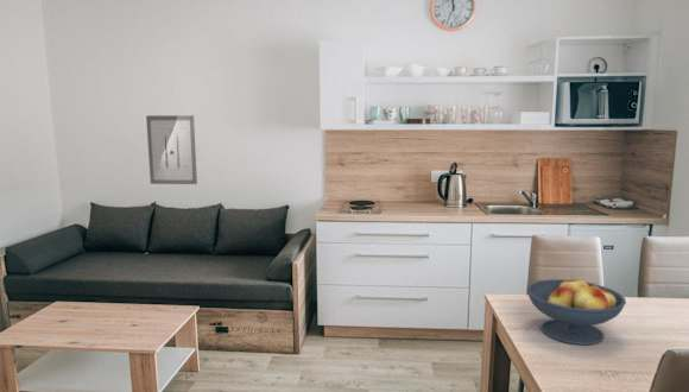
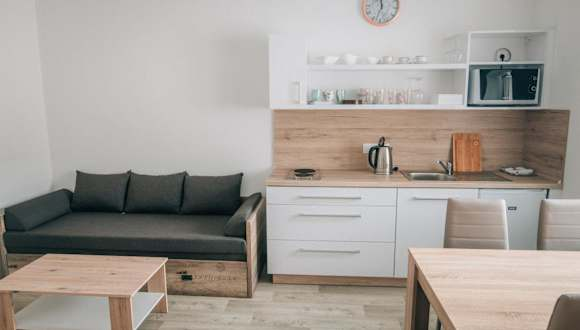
- wall art (171, 150)
- fruit bowl (574, 305)
